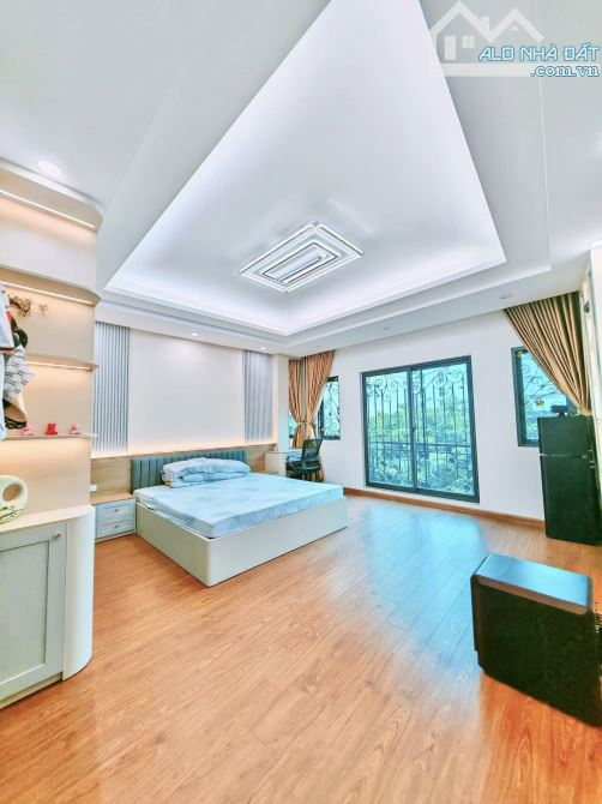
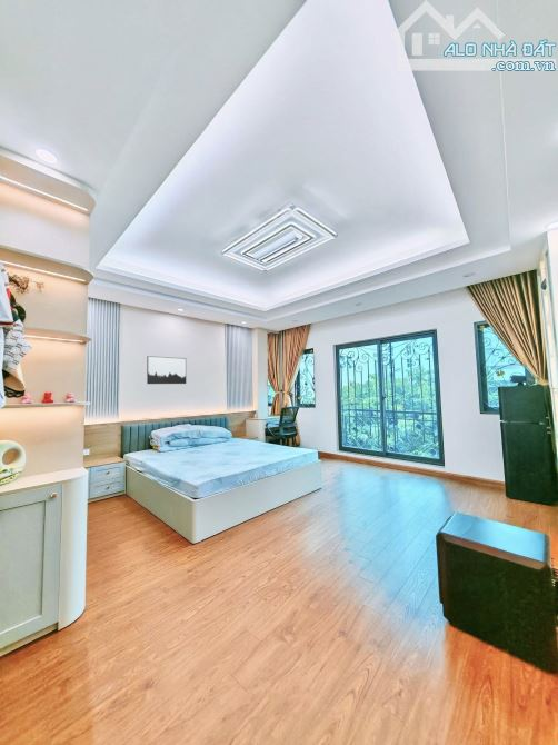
+ wall art (167, 370)
